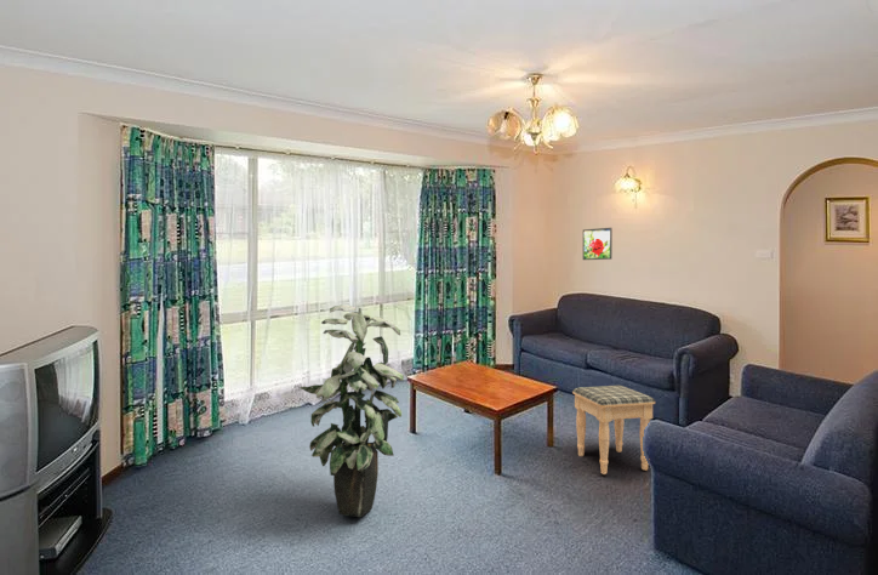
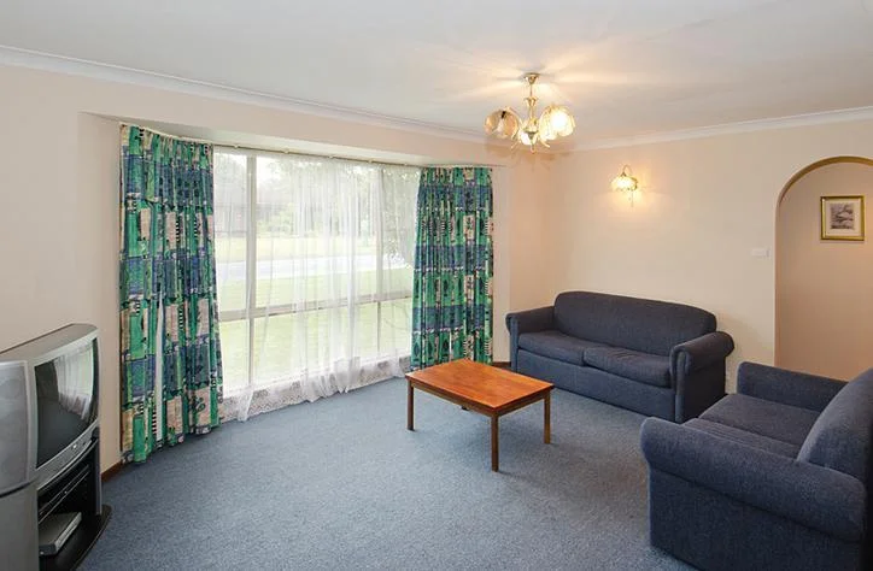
- indoor plant (352, 406)
- footstool (615, 426)
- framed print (597, 244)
